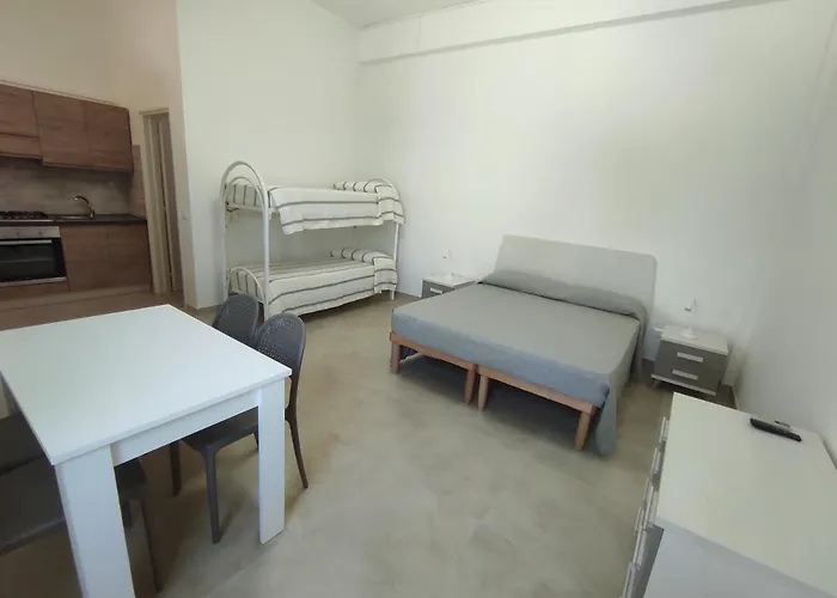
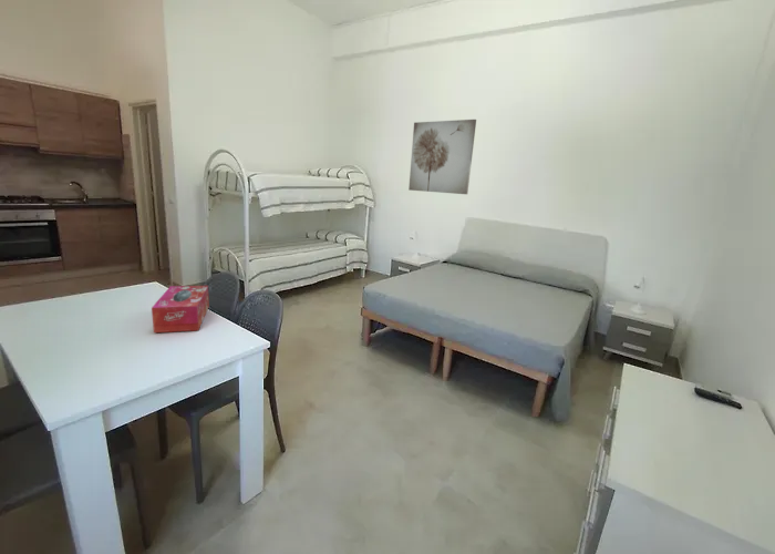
+ tissue box (183, 307)
+ wall art (440, 157)
